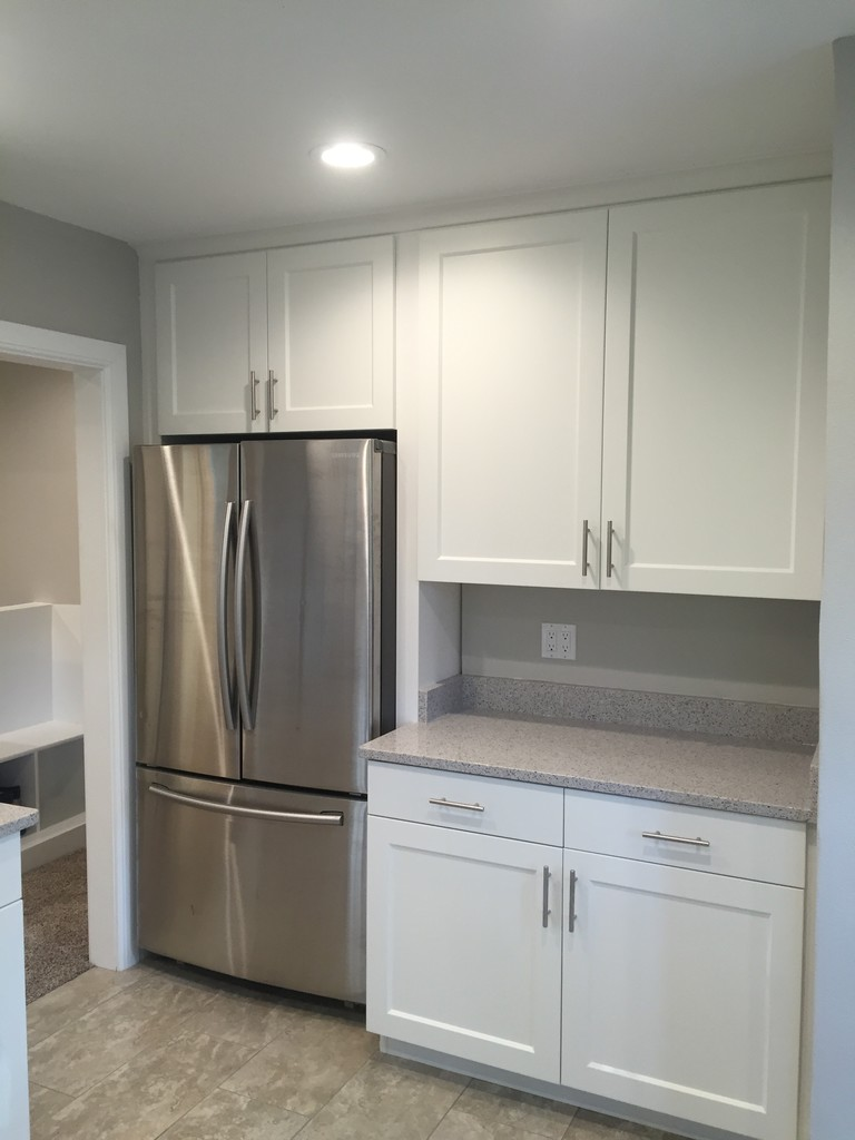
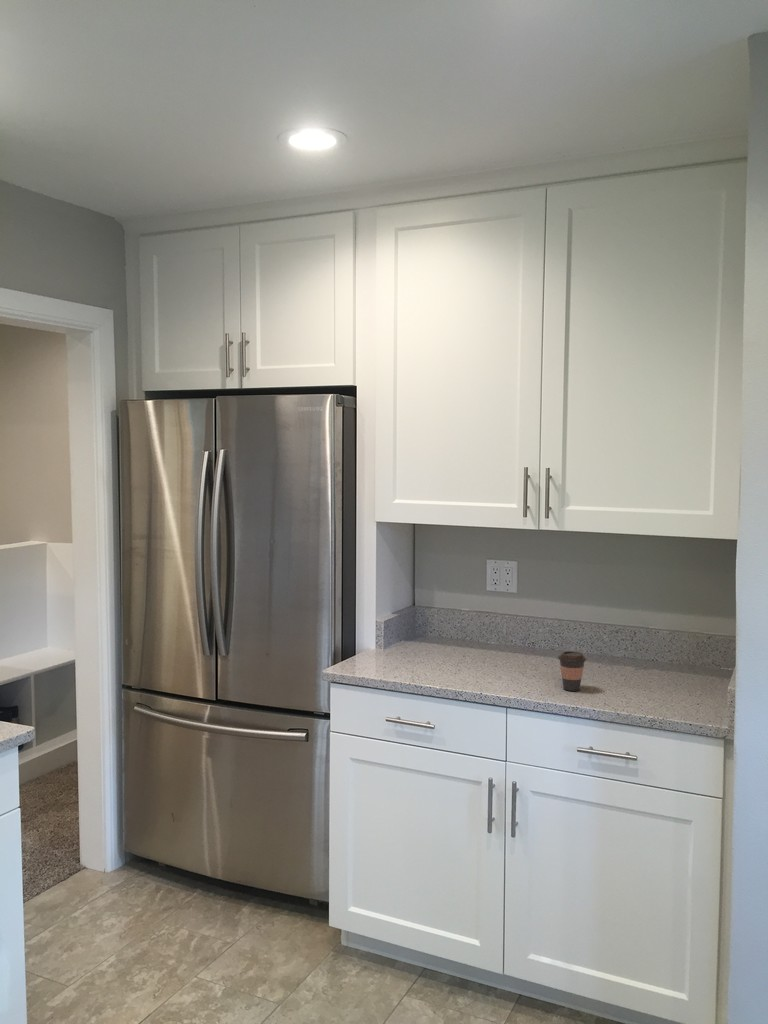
+ coffee cup (571, 671)
